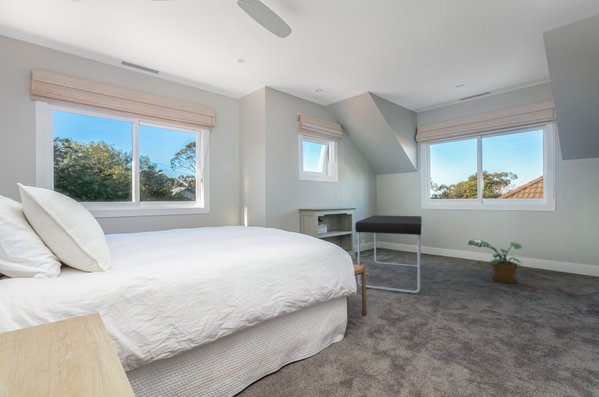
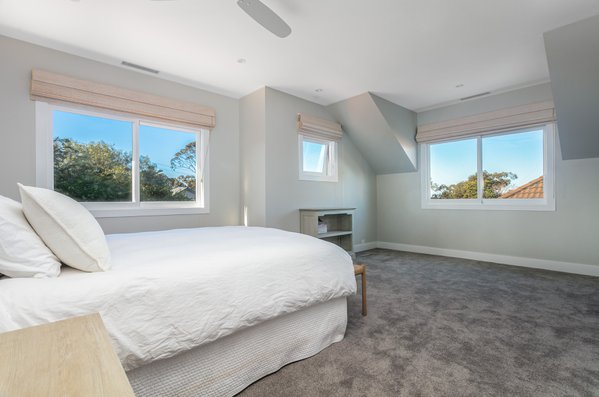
- desk (393, 233)
- potted plant (497, 259)
